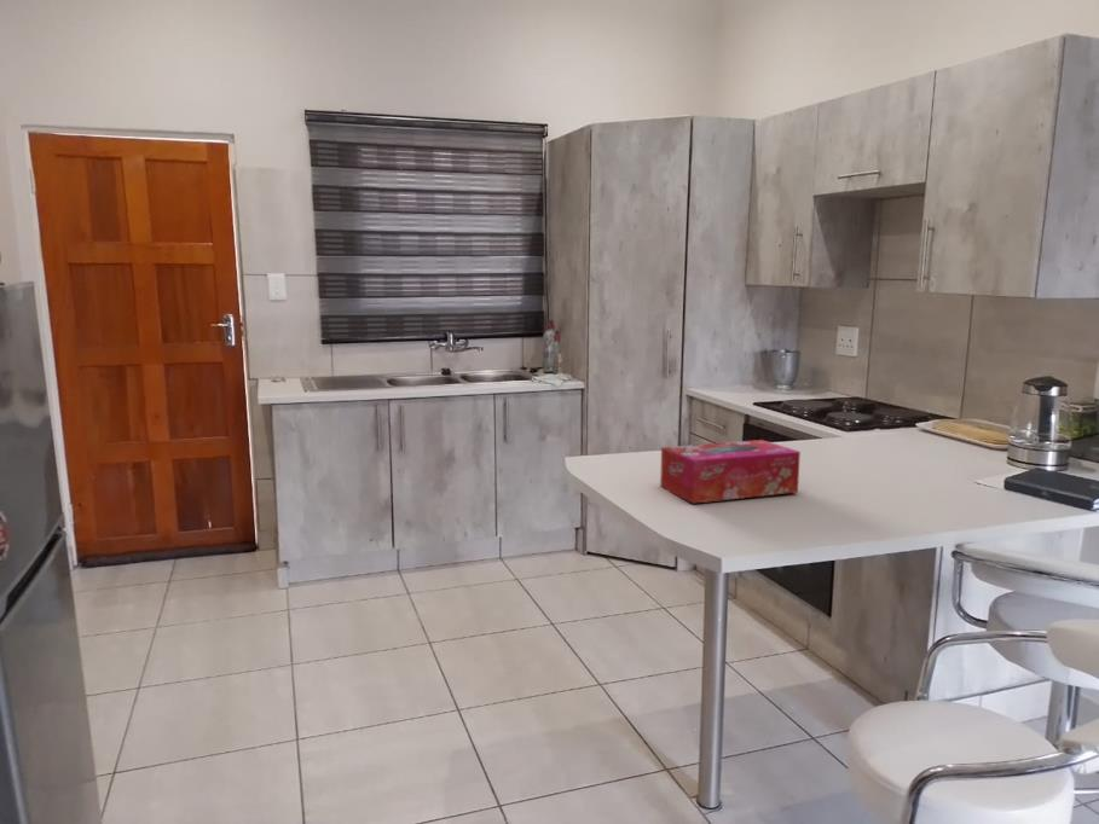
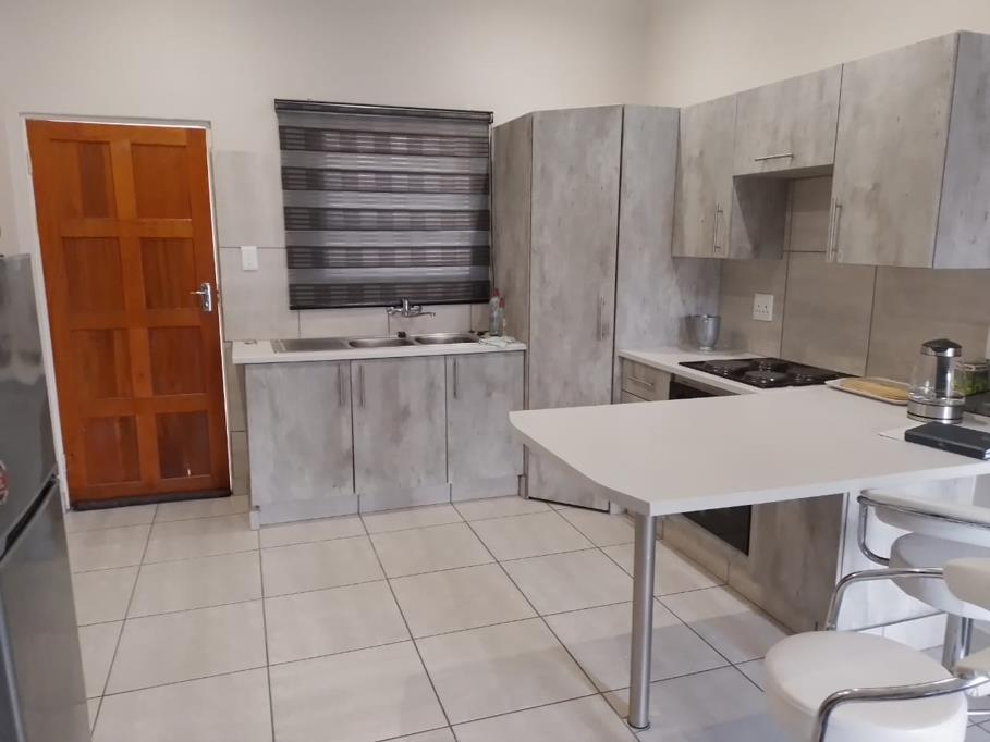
- tissue box (729, 469)
